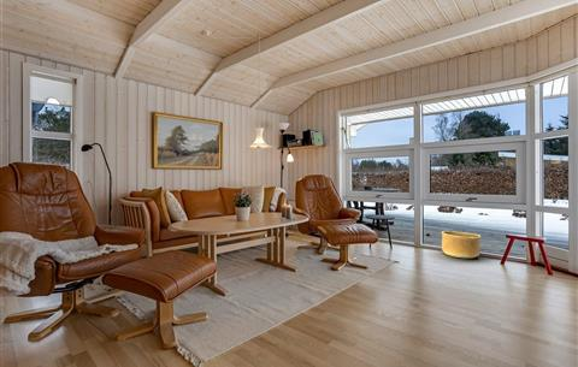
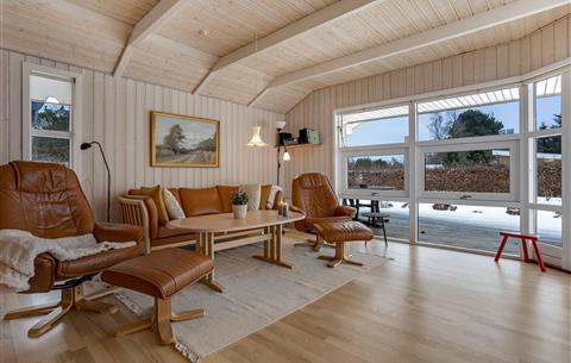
- basket (460, 243)
